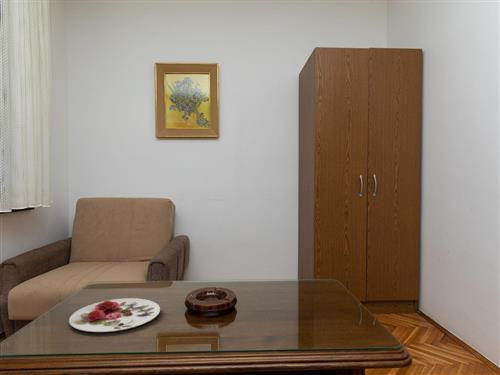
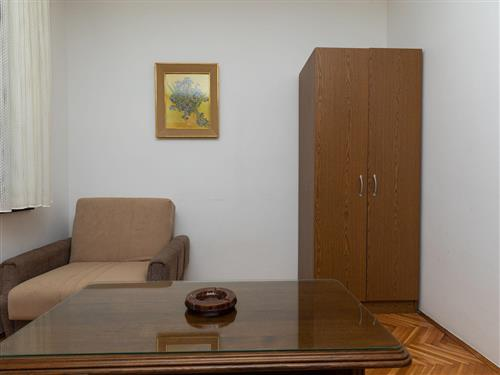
- plate (116, 312)
